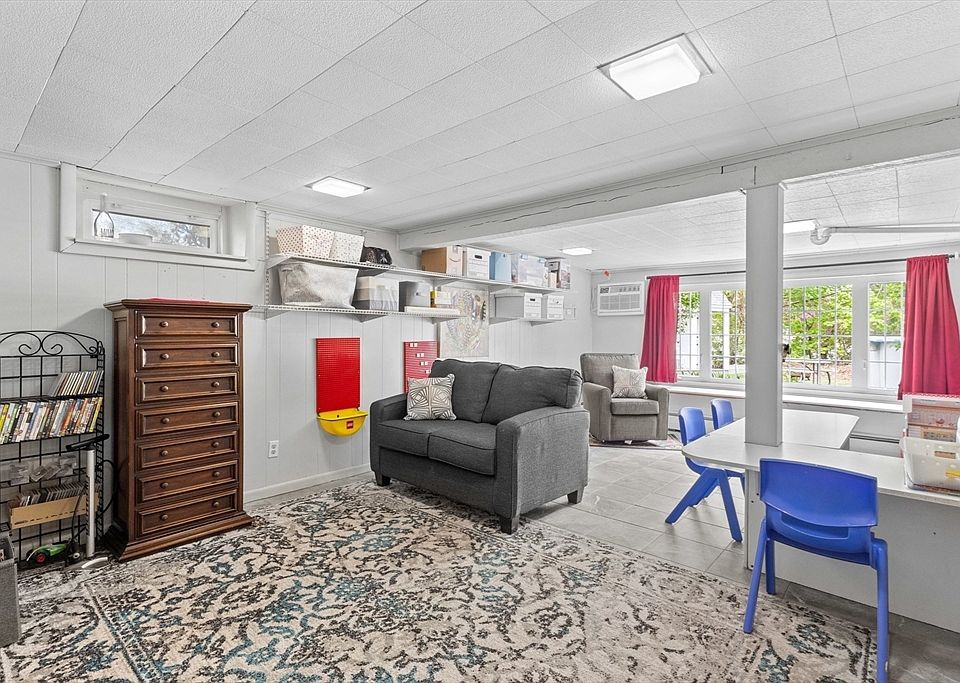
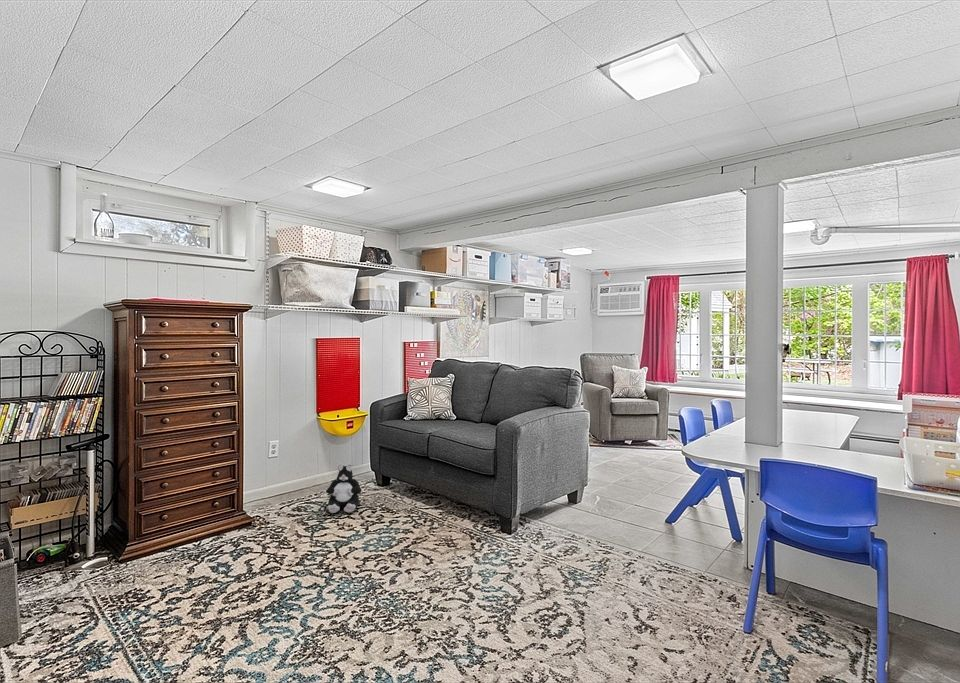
+ plush toy (343, 487)
